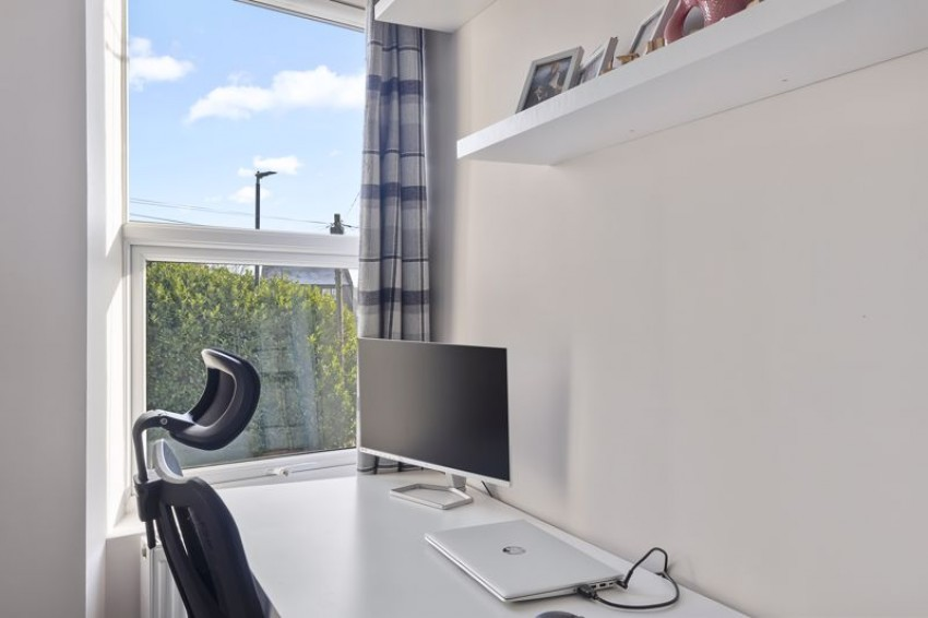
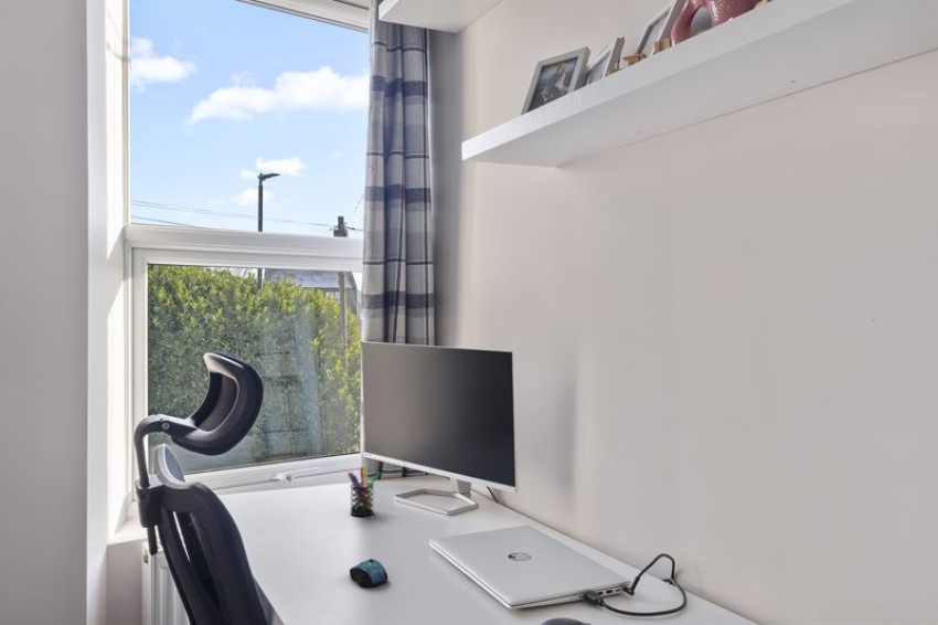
+ computer mouse (366, 568)
+ pen holder (364, 488)
